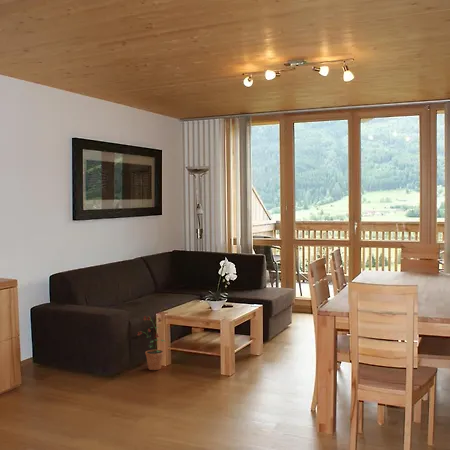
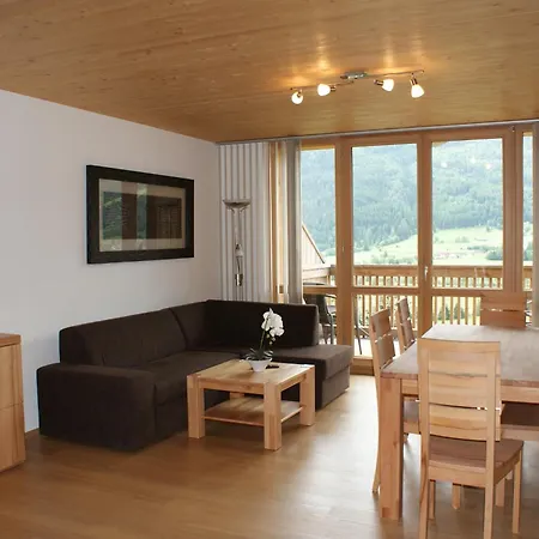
- potted plant (152, 342)
